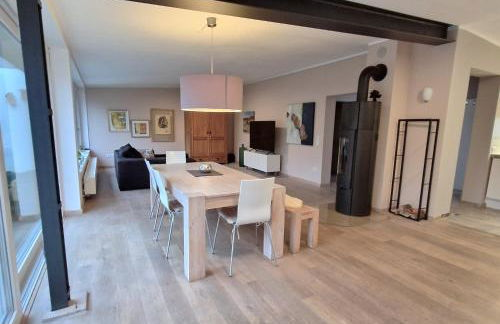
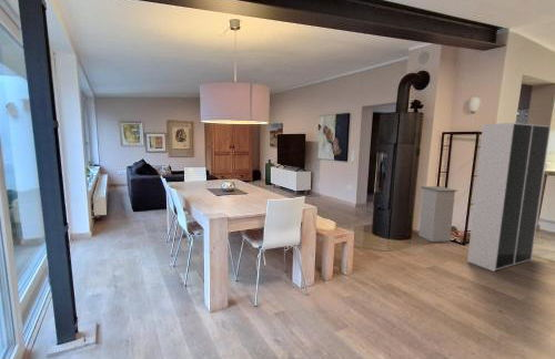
+ shelving unit (507, 195)
+ trash can (436, 213)
